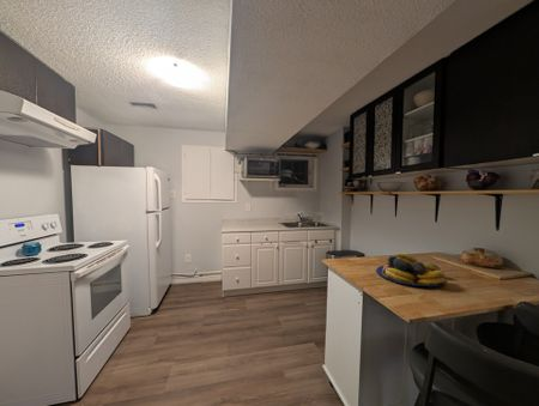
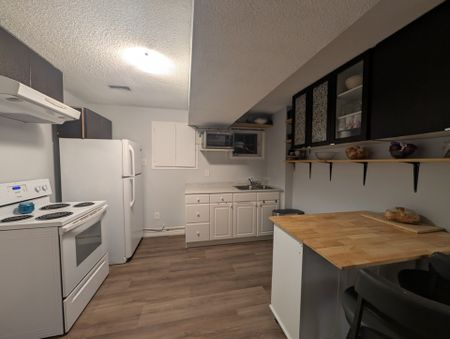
- fruit bowl (407, 265)
